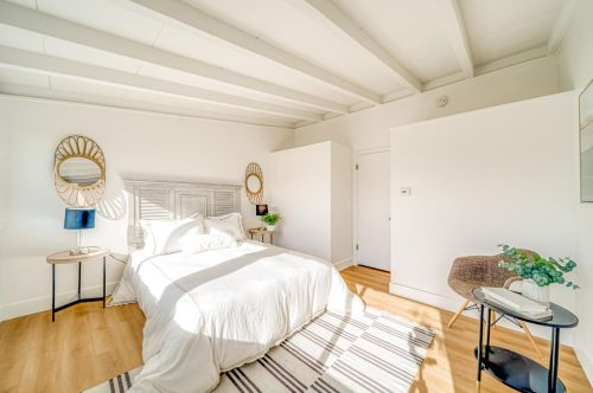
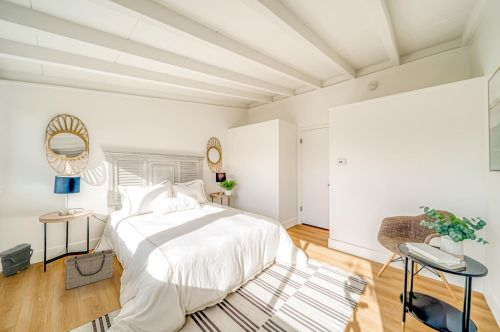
+ basket (90, 267)
+ bag (17, 259)
